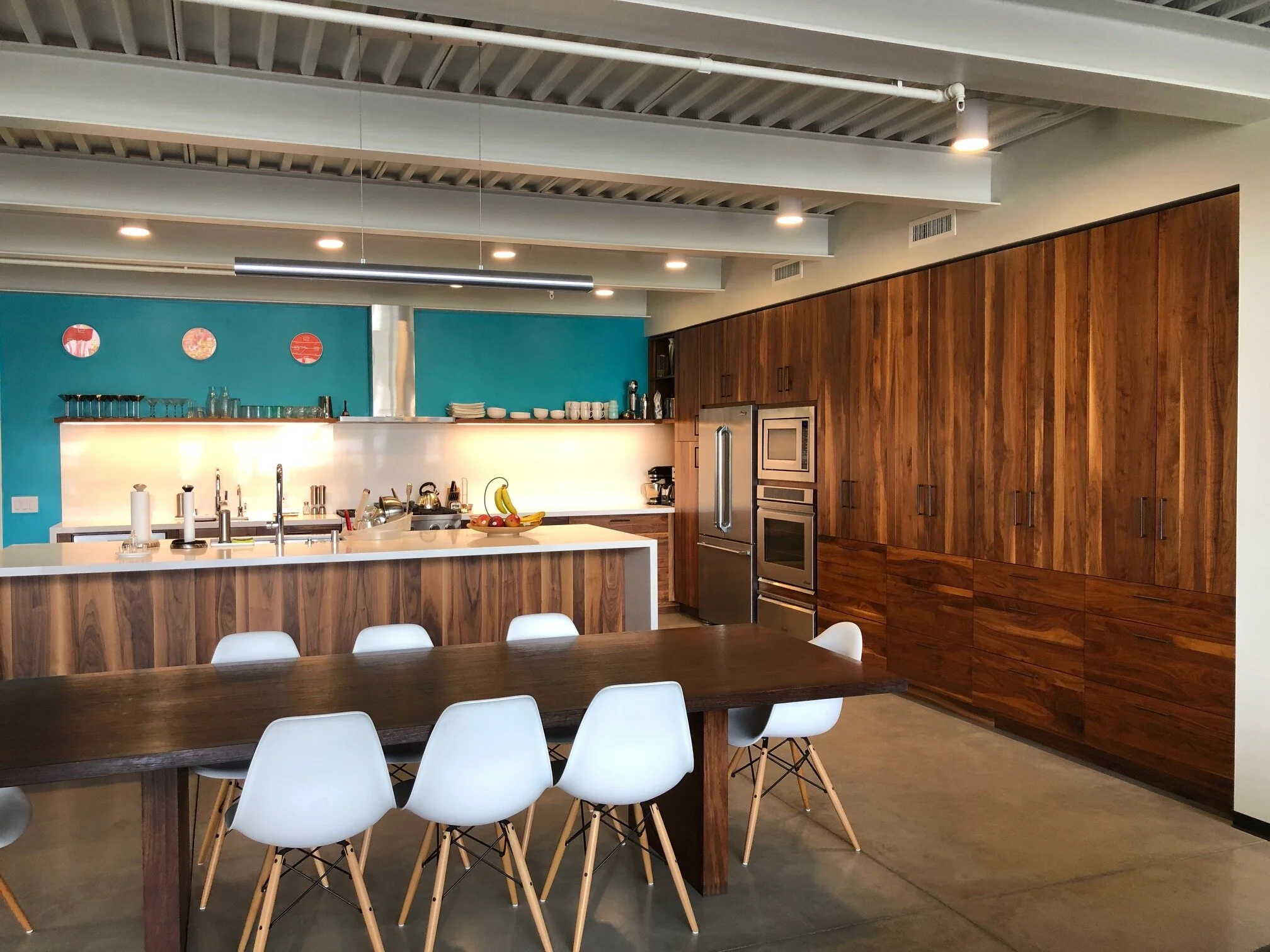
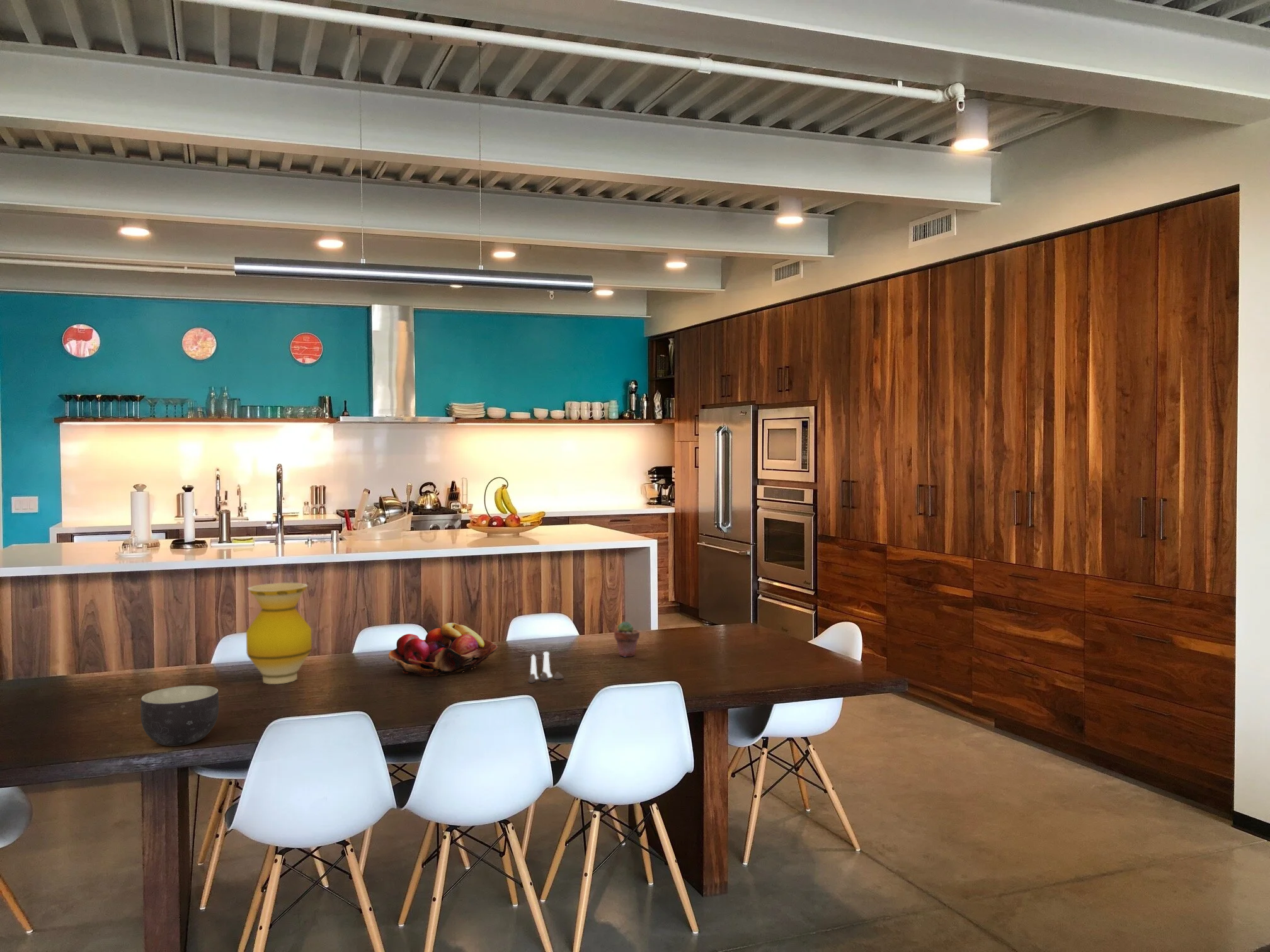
+ vase (278, 633)
+ bowl (180, 717)
+ potted succulent (627, 638)
+ fruit basket (444, 647)
+ salt and pepper shaker set (544, 666)
